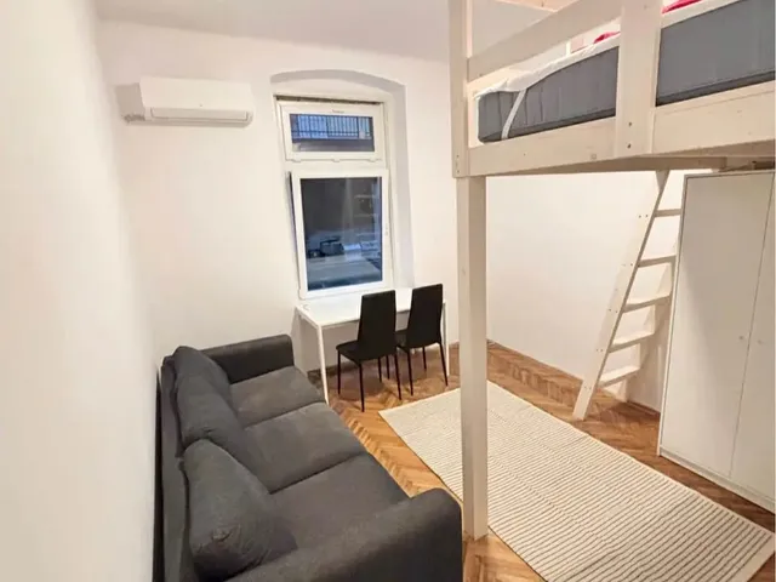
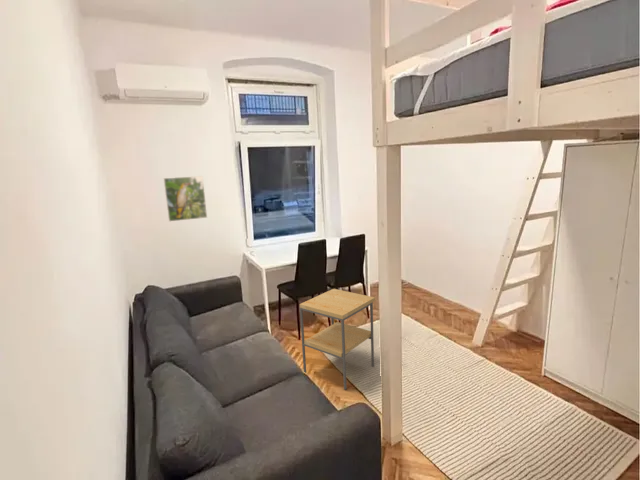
+ side table (339, 335)
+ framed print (185, 198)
